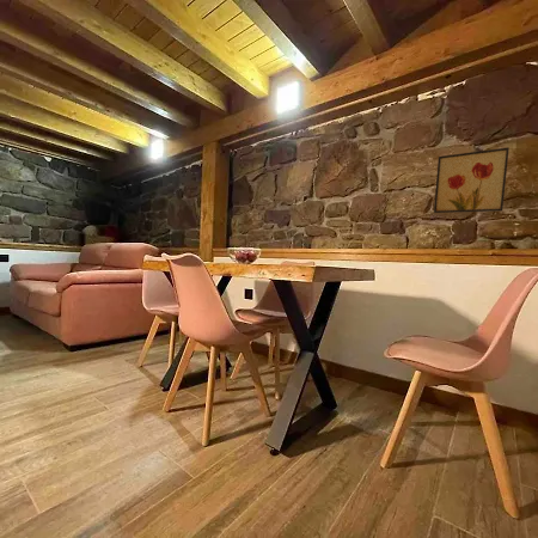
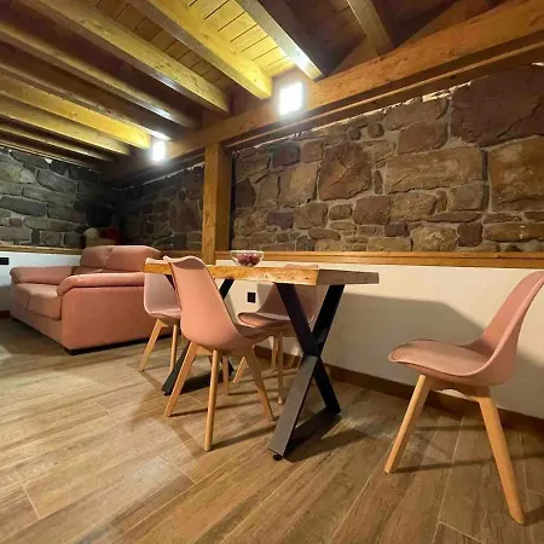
- wall art (469, 182)
